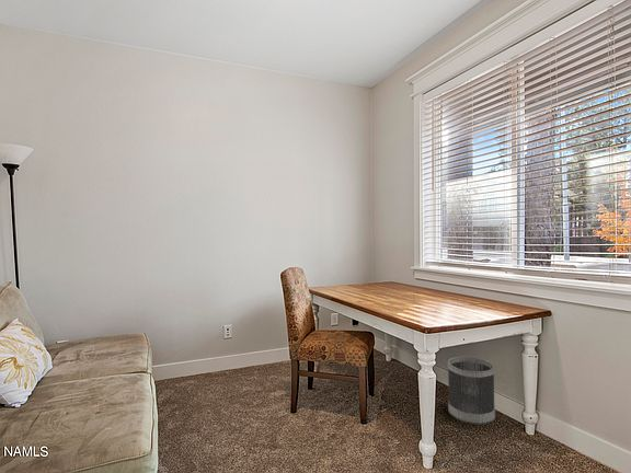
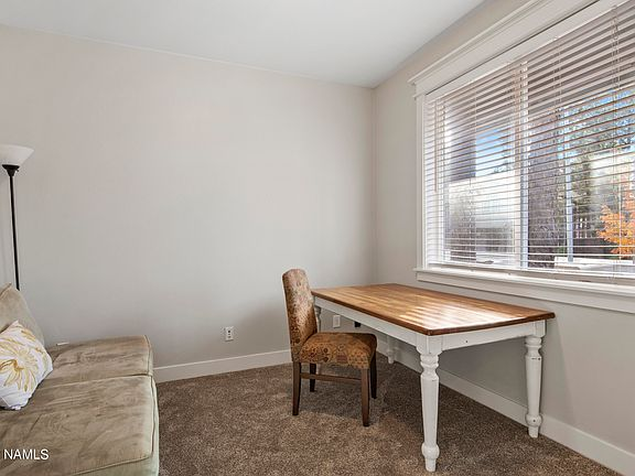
- wastebasket (470, 389)
